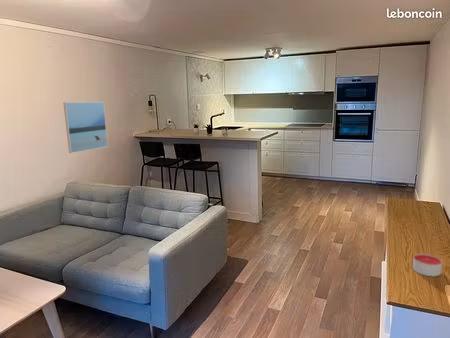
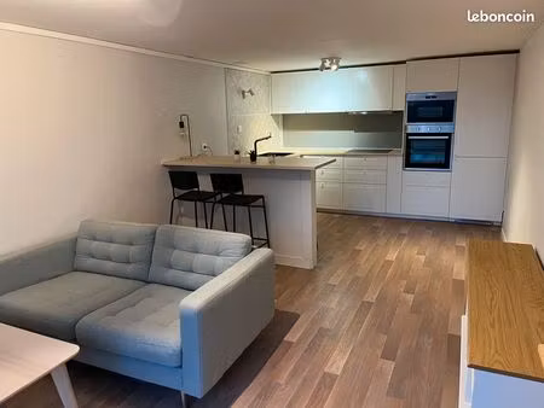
- candle (427, 264)
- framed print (87, 126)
